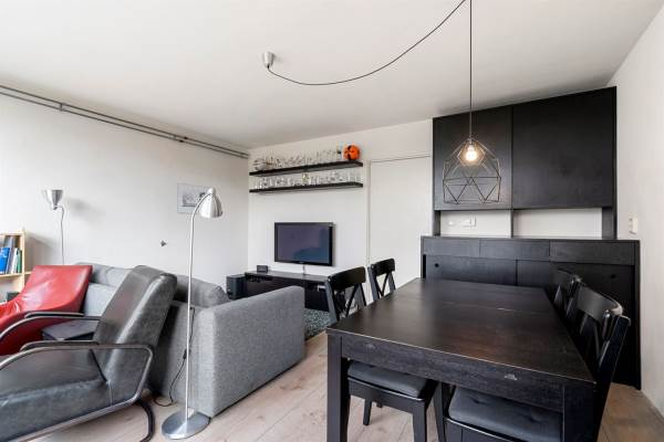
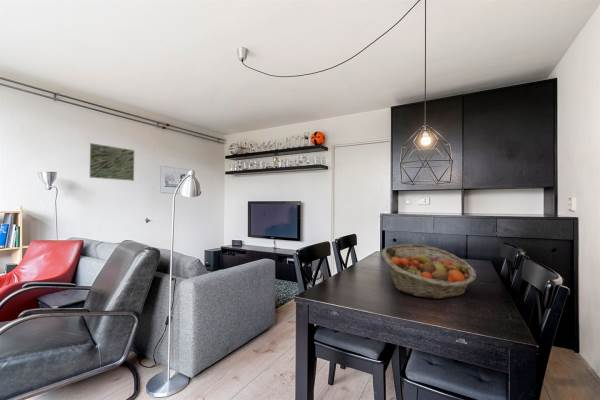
+ fruit basket (426, 268)
+ wall art (113, 163)
